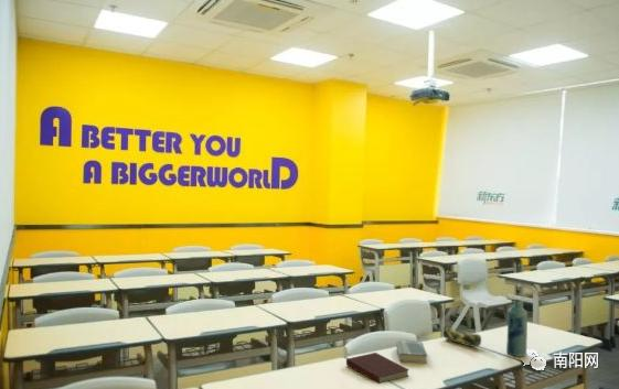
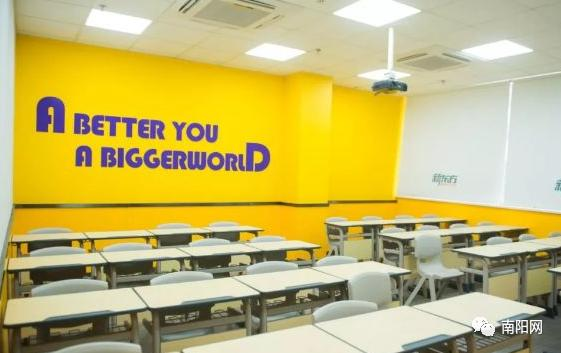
- bottle (516, 326)
- hardback book (410, 350)
- pencil case (460, 336)
- notebook (376, 367)
